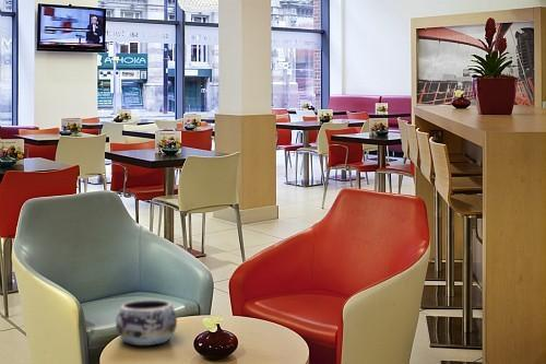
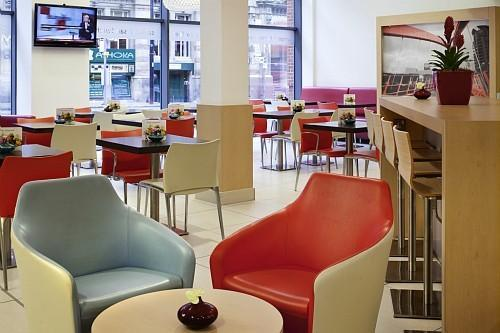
- decorative bowl (146, 321)
